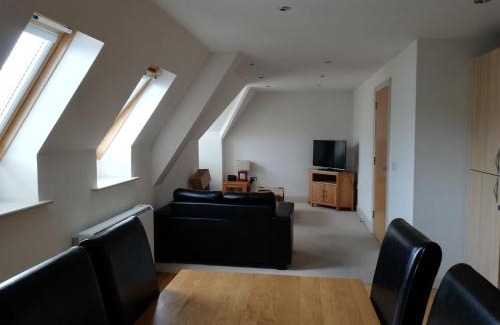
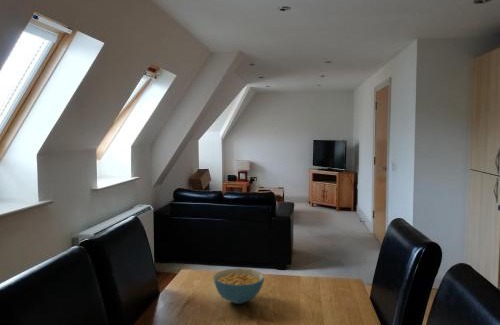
+ cereal bowl (238, 288)
